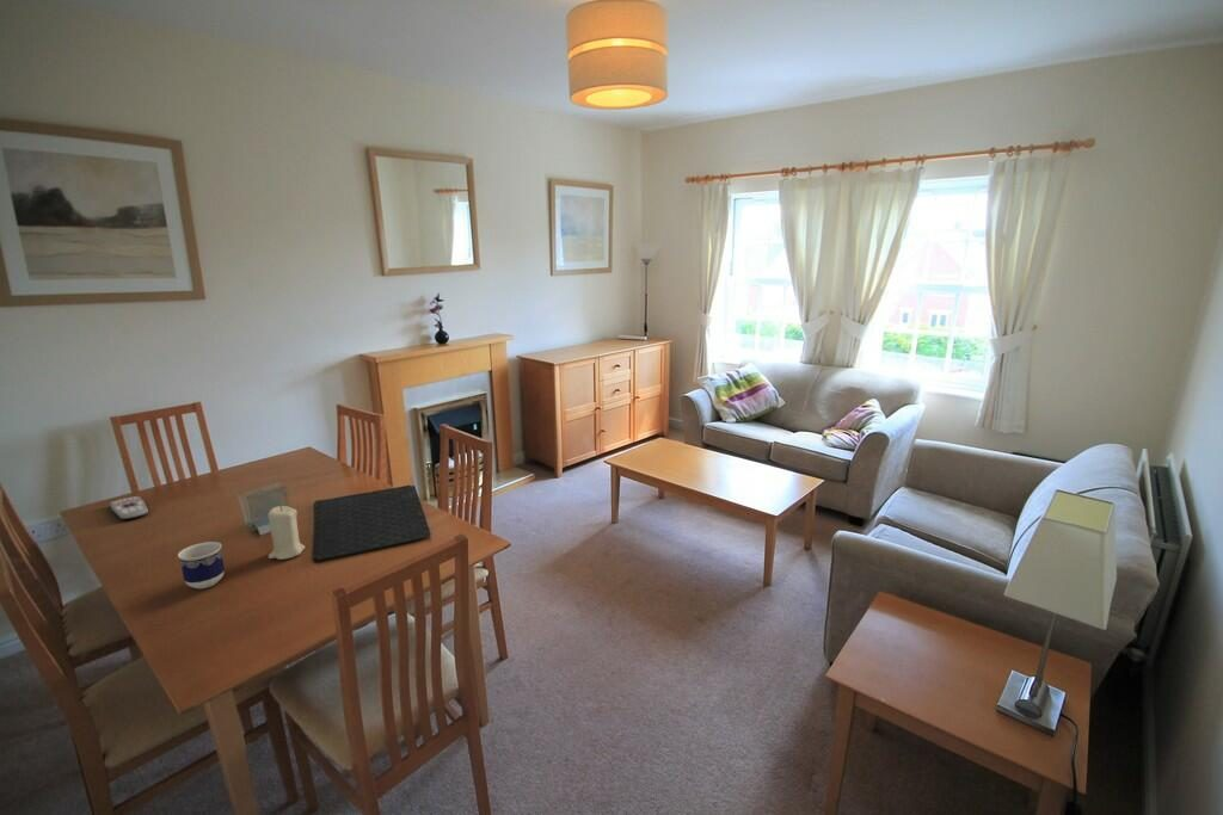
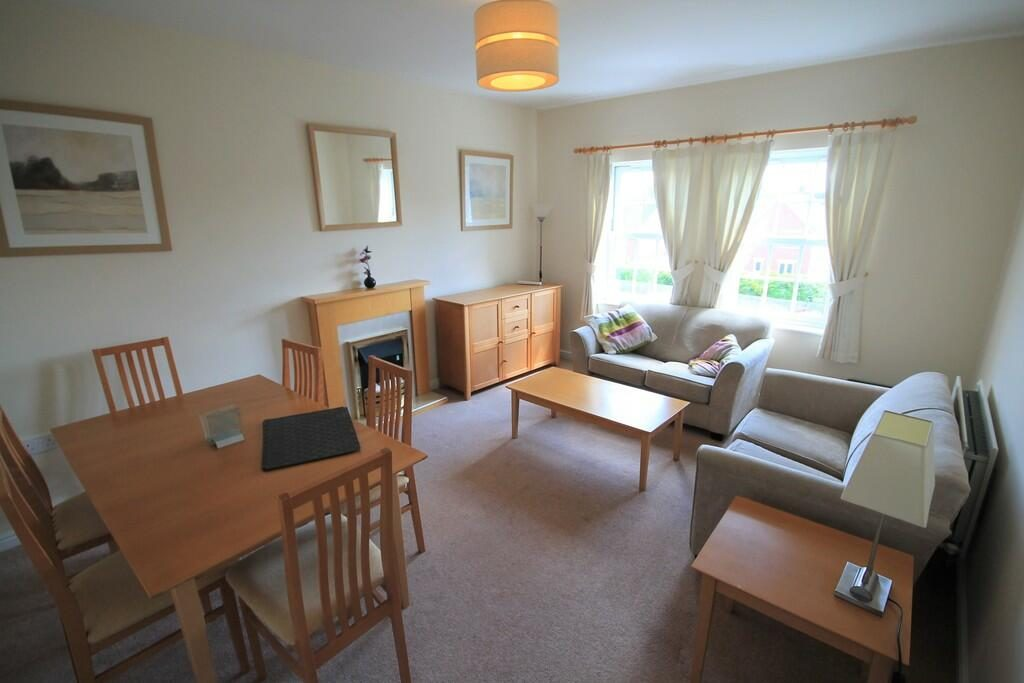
- candle (283, 530)
- cup (202, 564)
- remote control (129, 507)
